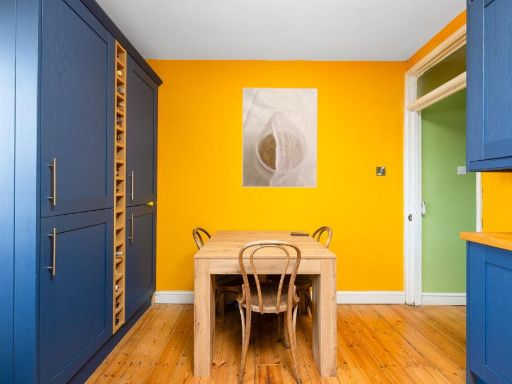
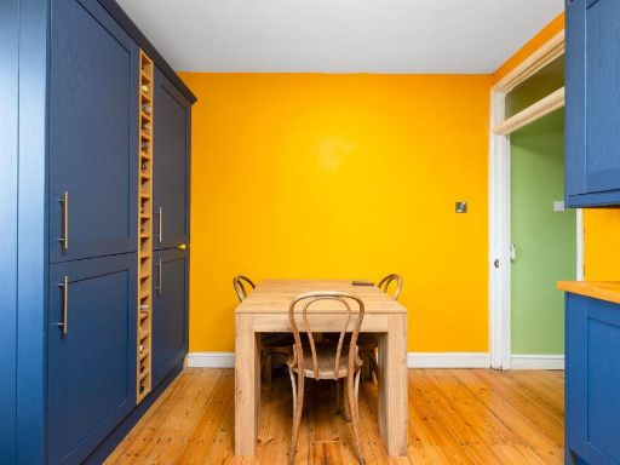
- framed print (279, 137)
